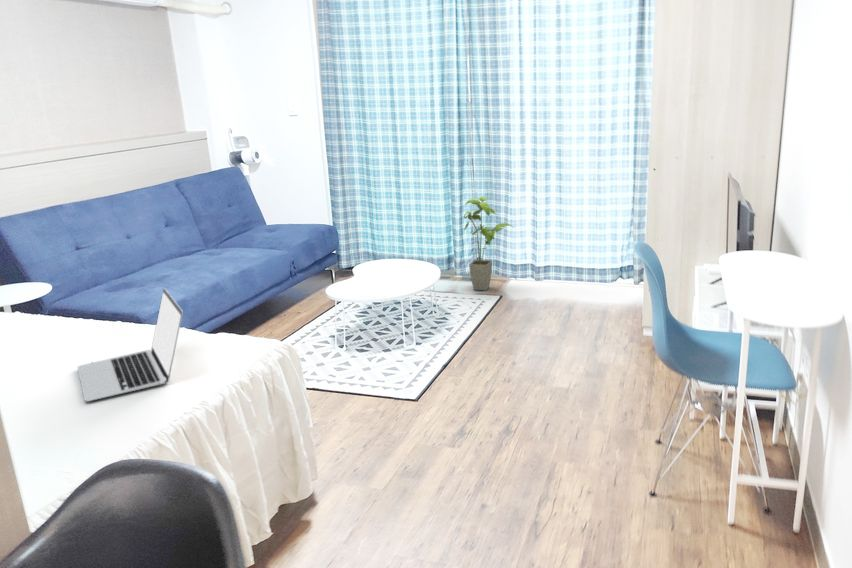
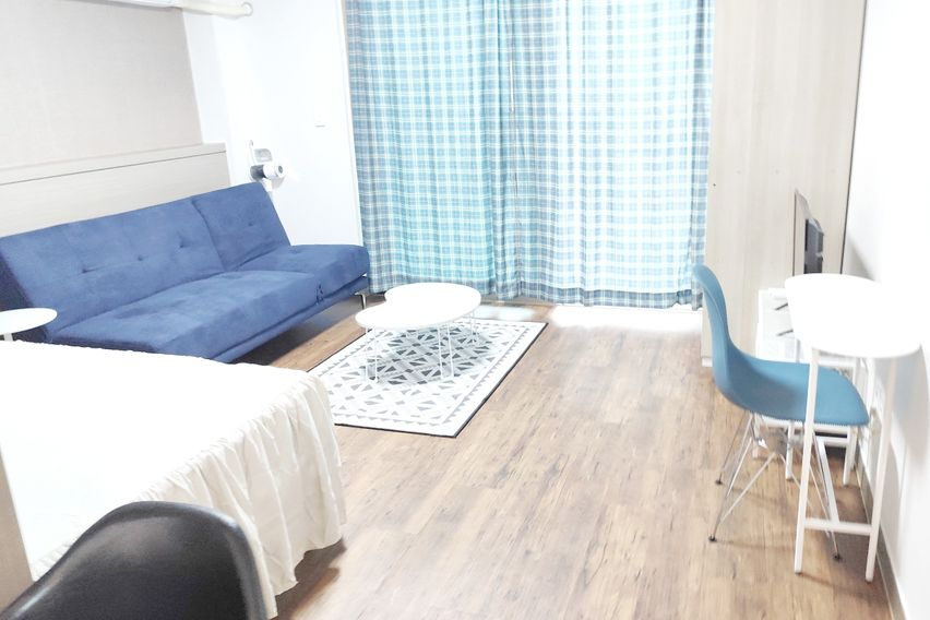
- laptop (132, 353)
- house plant (485, 244)
